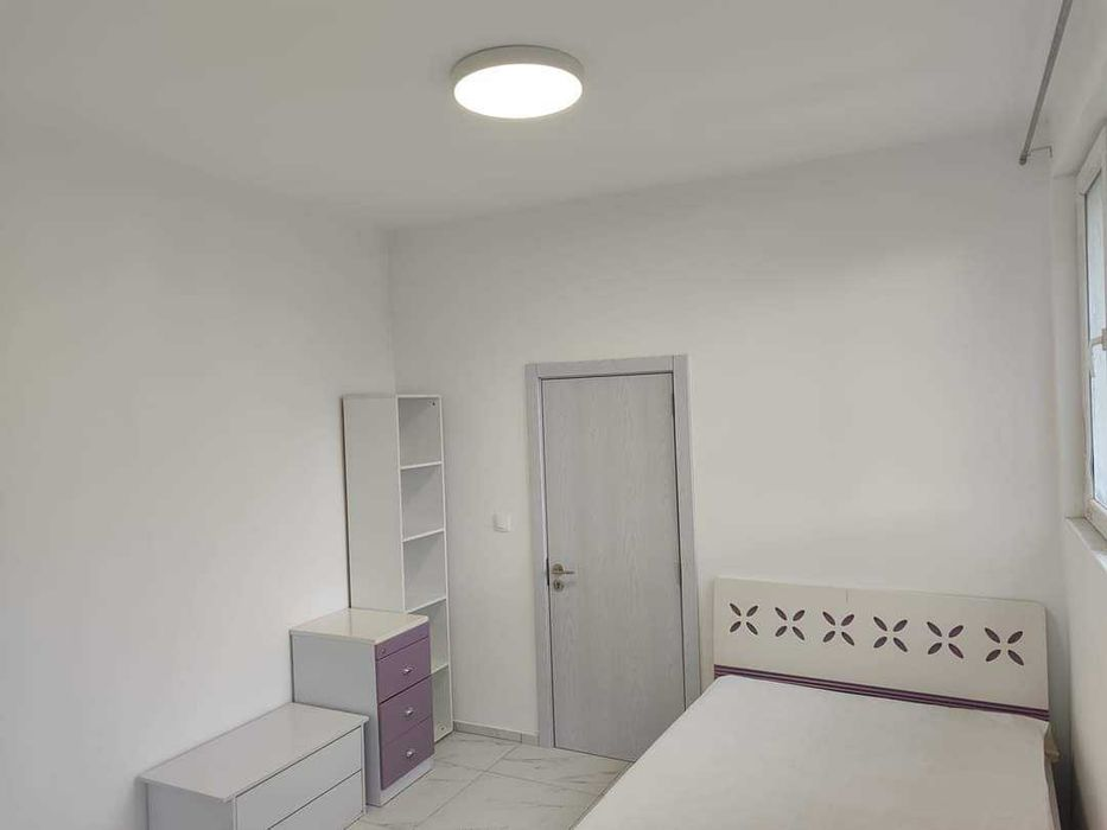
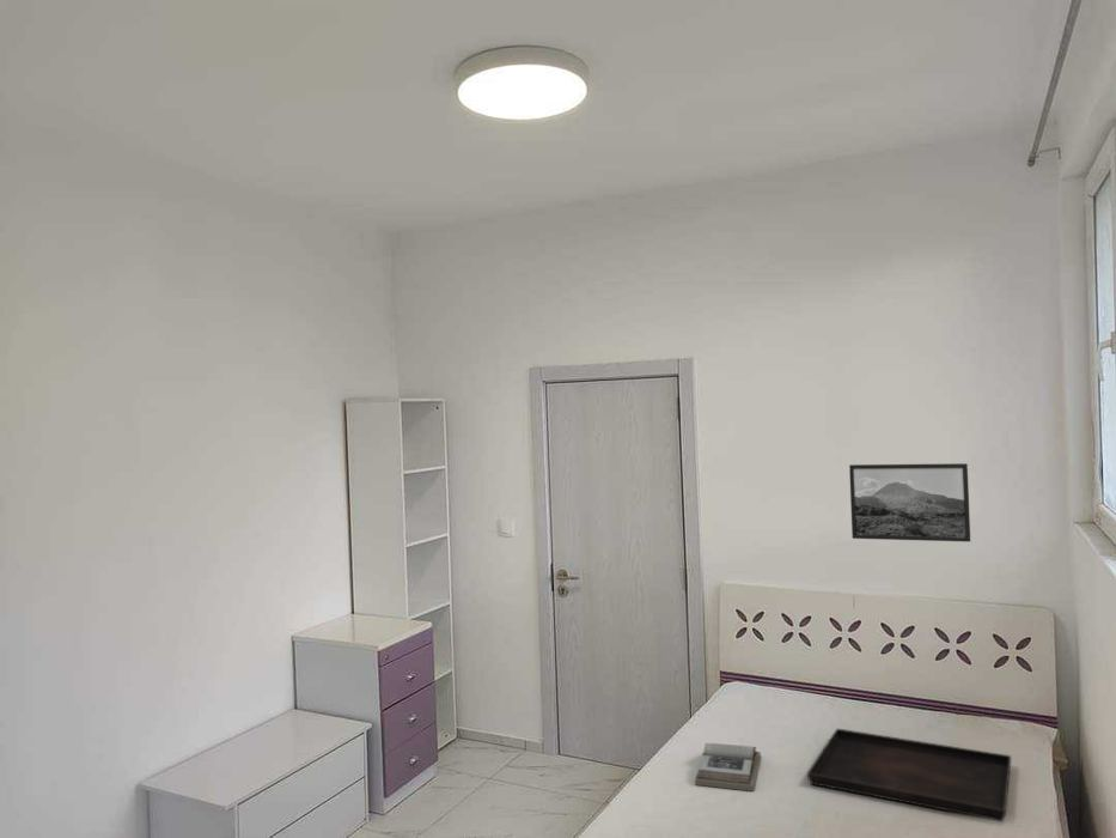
+ serving tray (910, 770)
+ book (728, 759)
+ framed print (908, 502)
